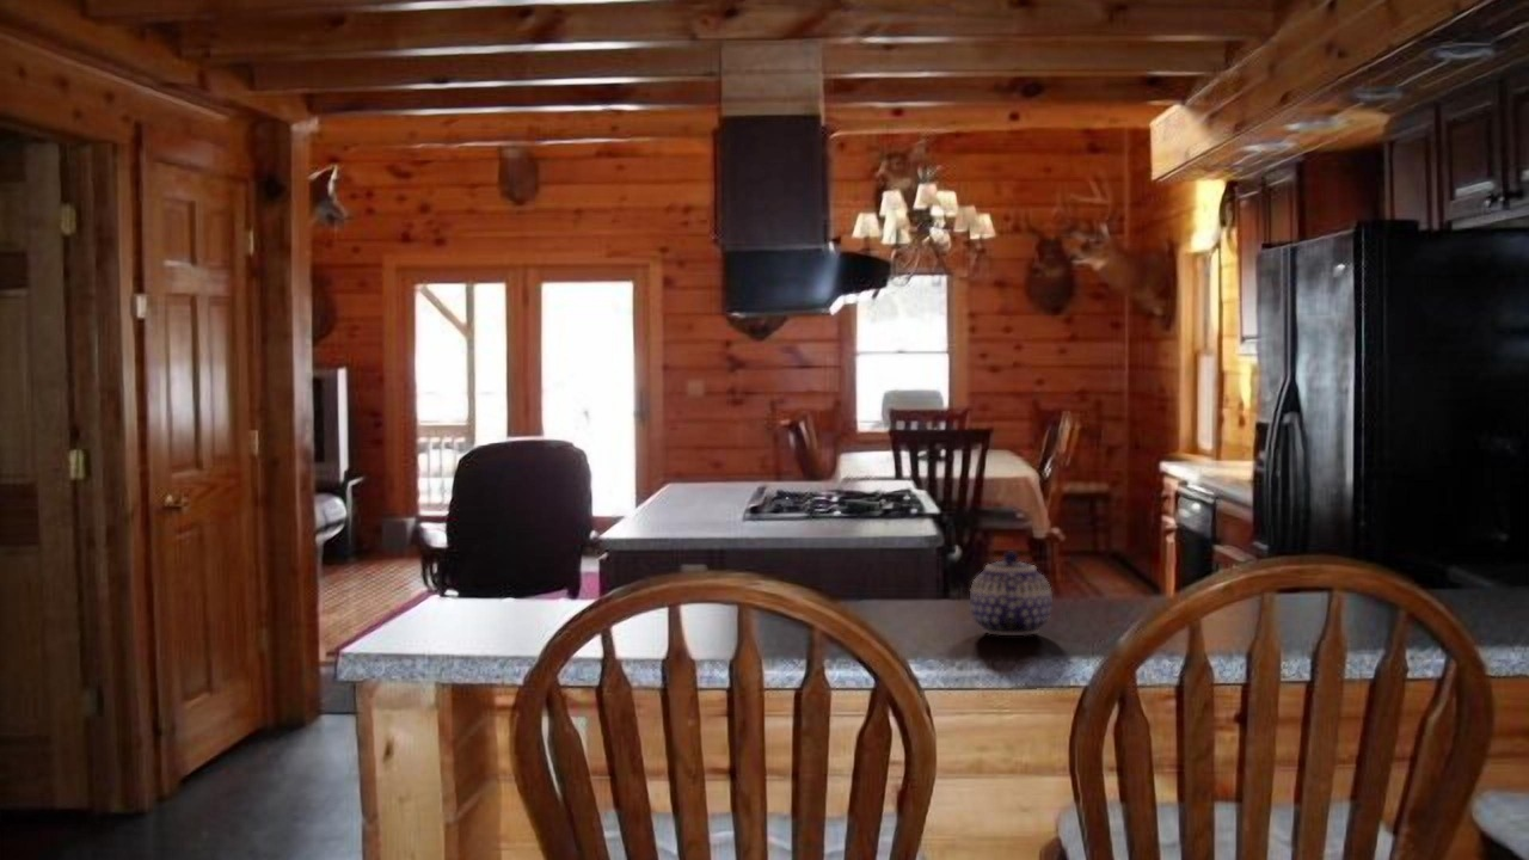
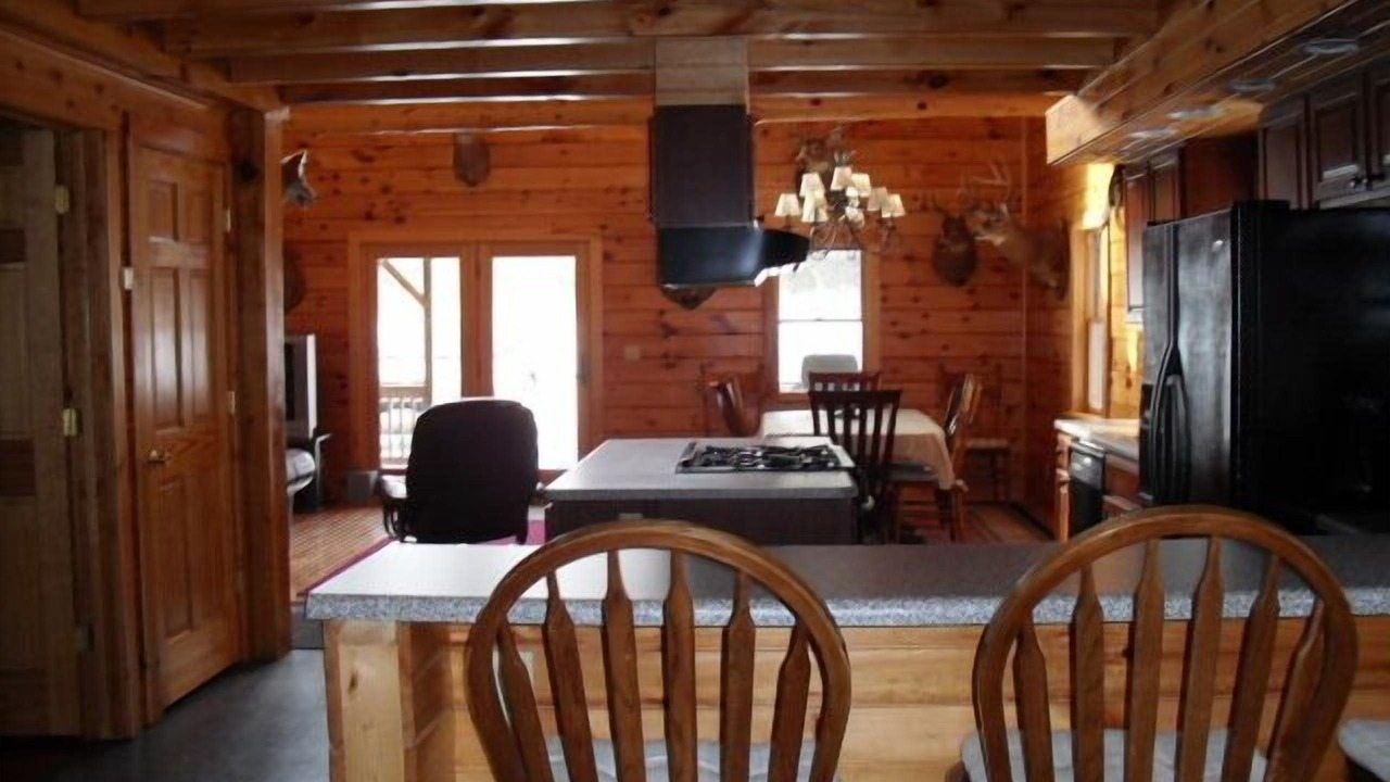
- teapot (1009, 591)
